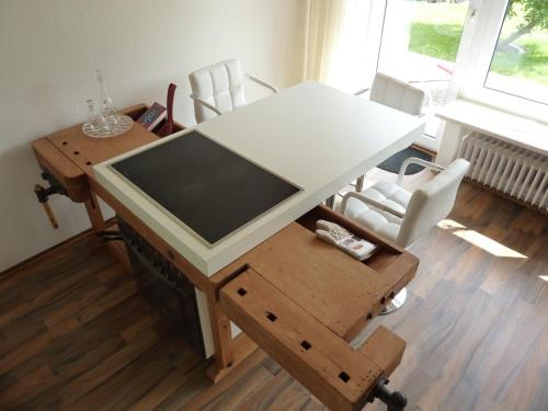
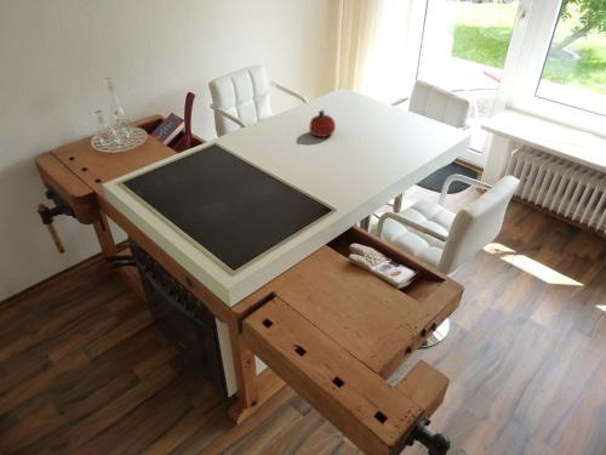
+ fruit (321, 121)
